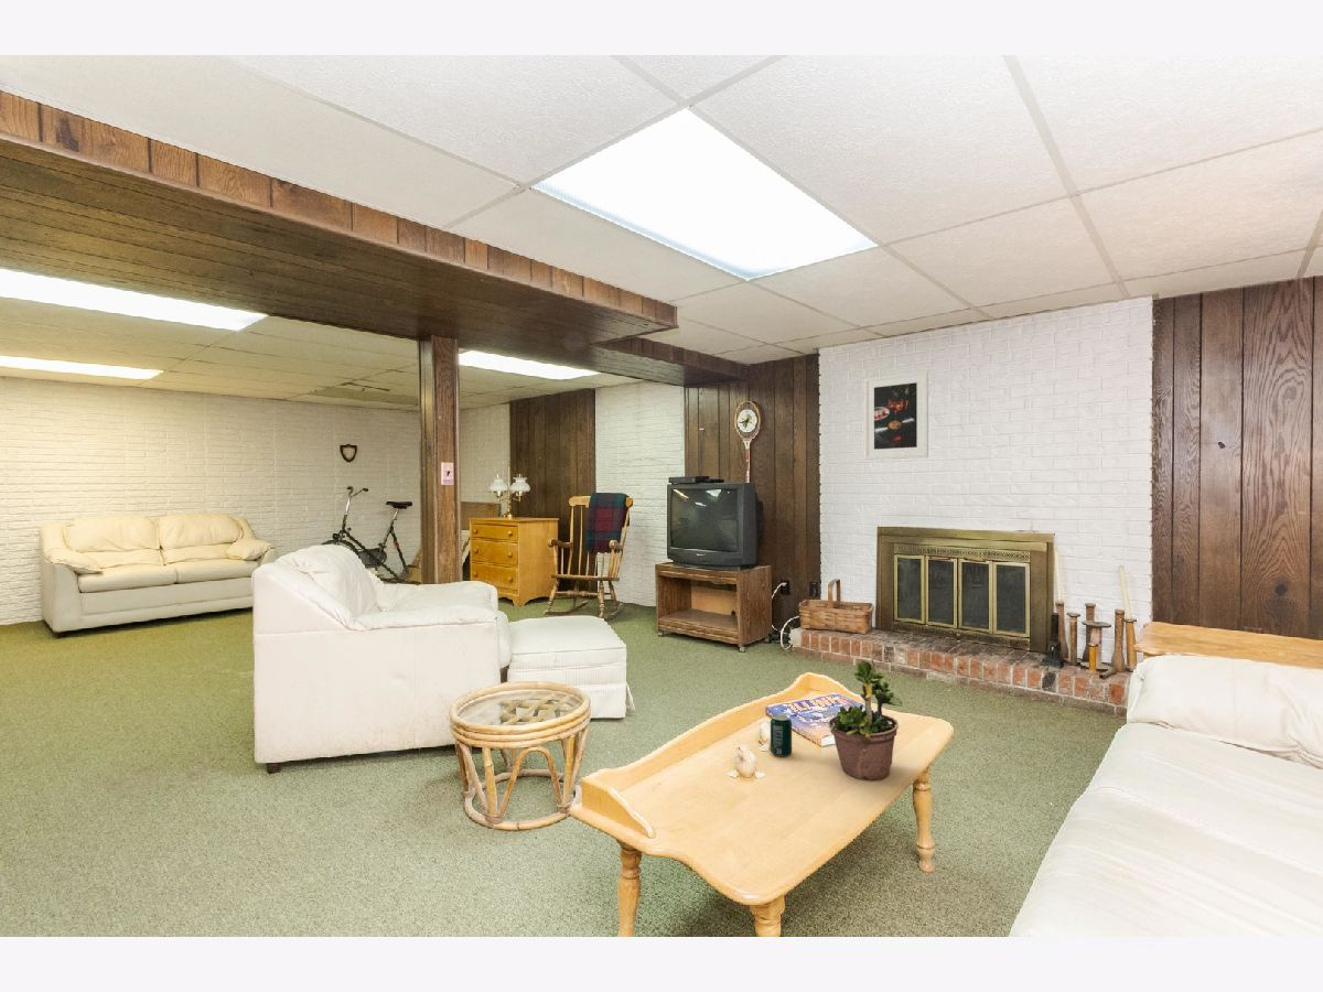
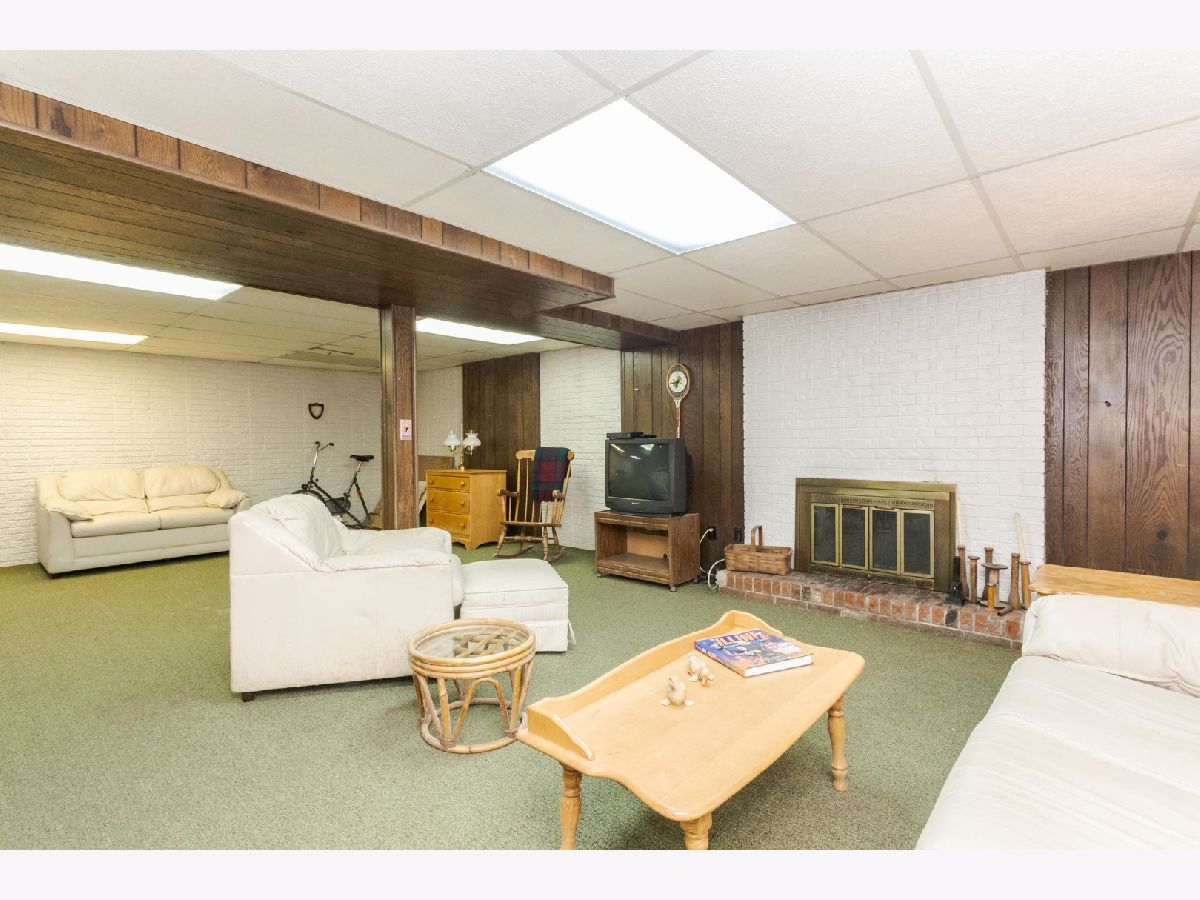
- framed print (895, 417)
- potted plant (861, 707)
- beverage can (781, 734)
